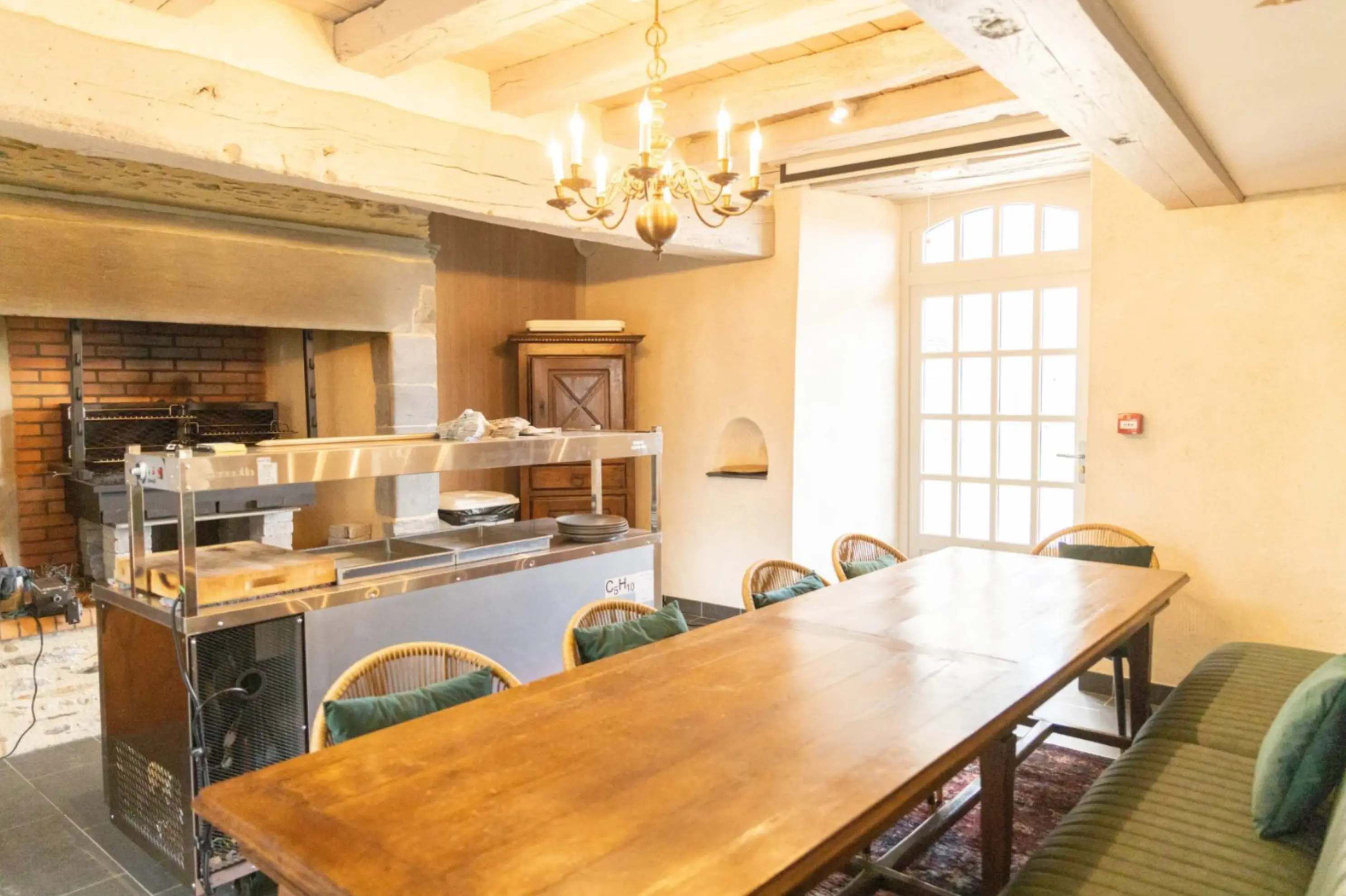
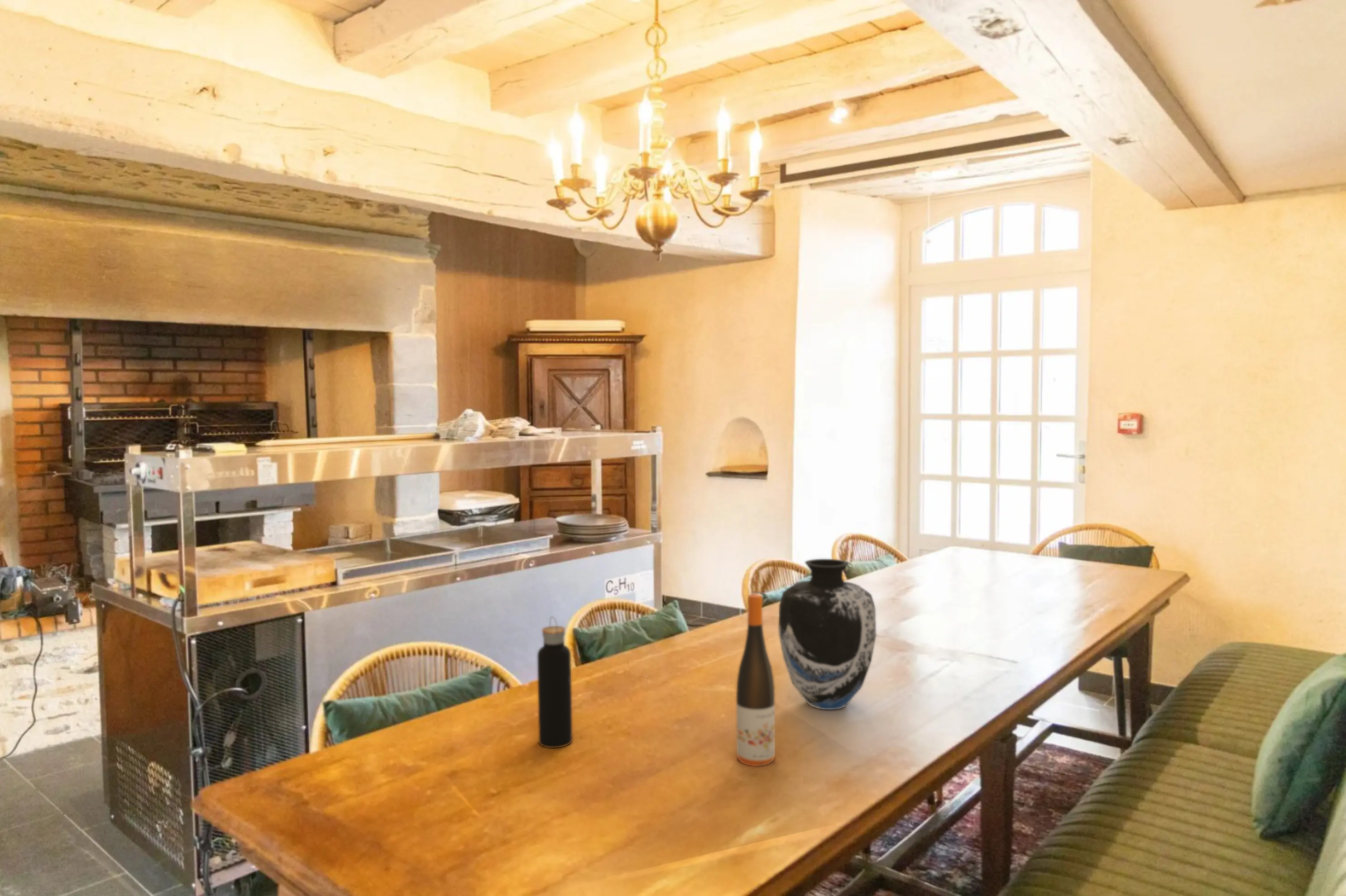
+ water bottle (554, 679)
+ vase (827, 633)
+ wine bottle (755, 677)
